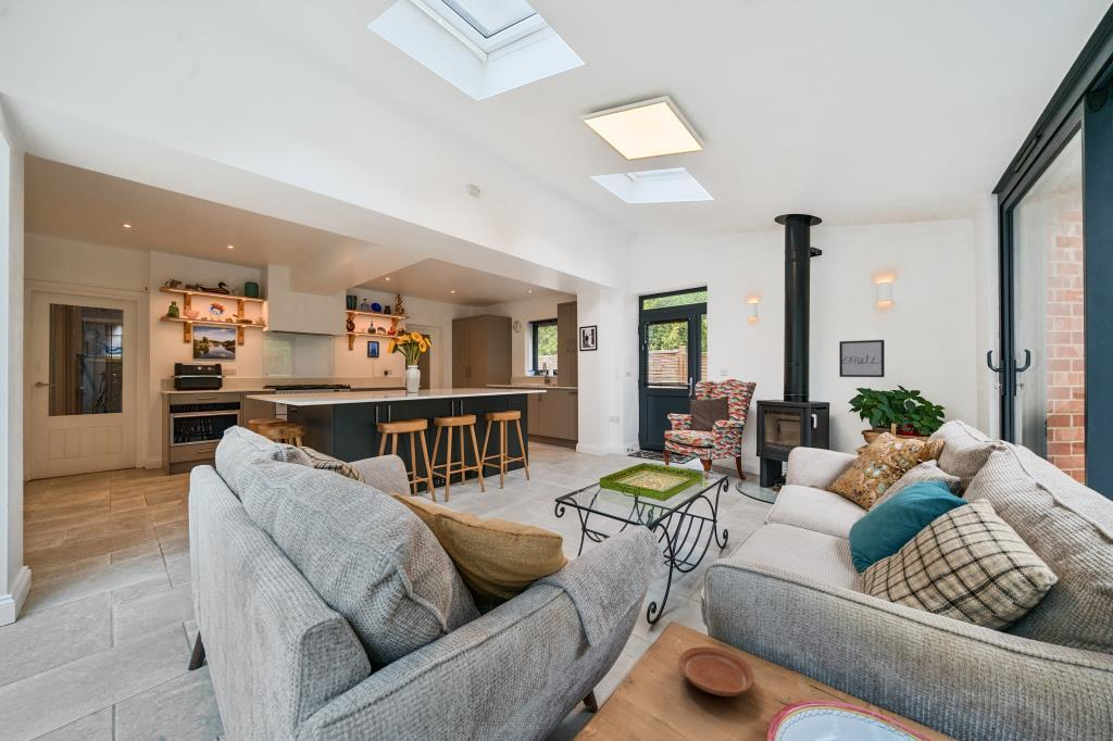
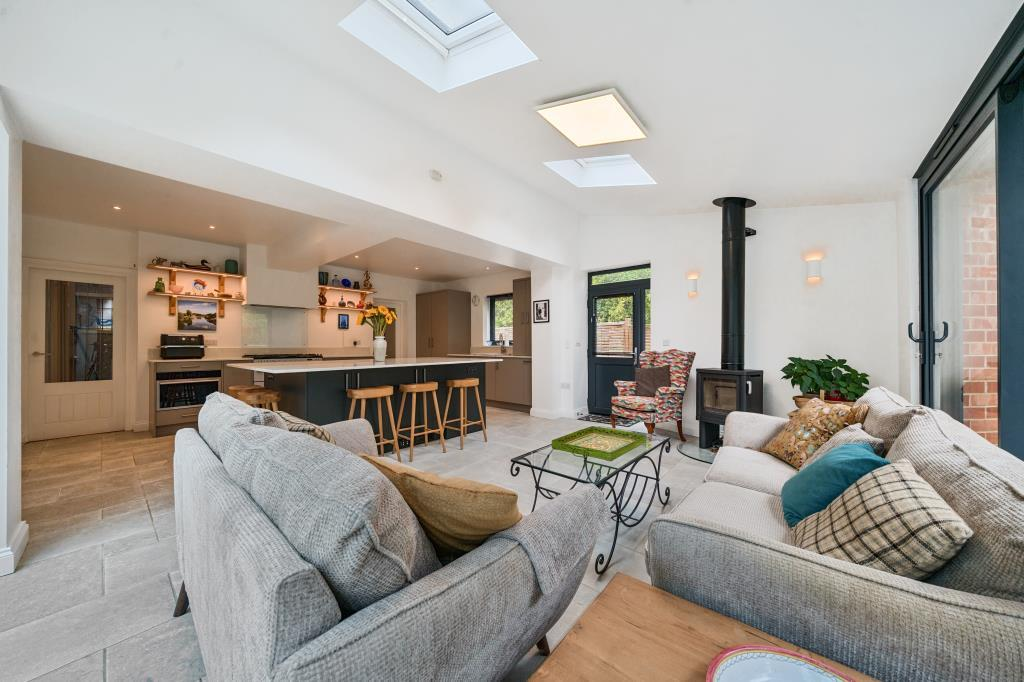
- wall art (861, 359)
- plate (715, 674)
